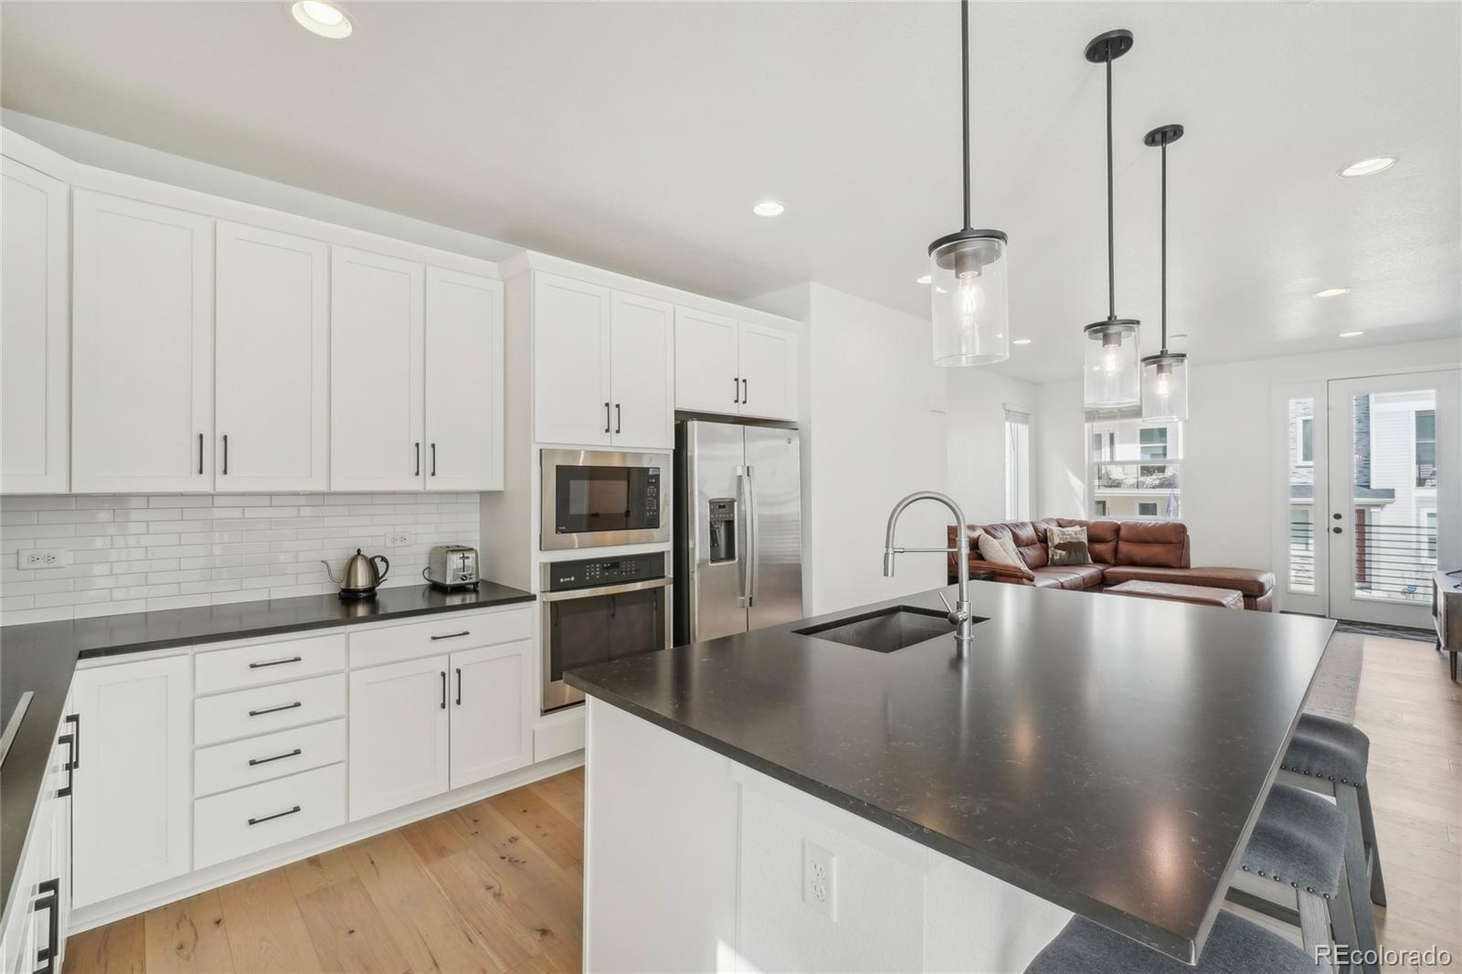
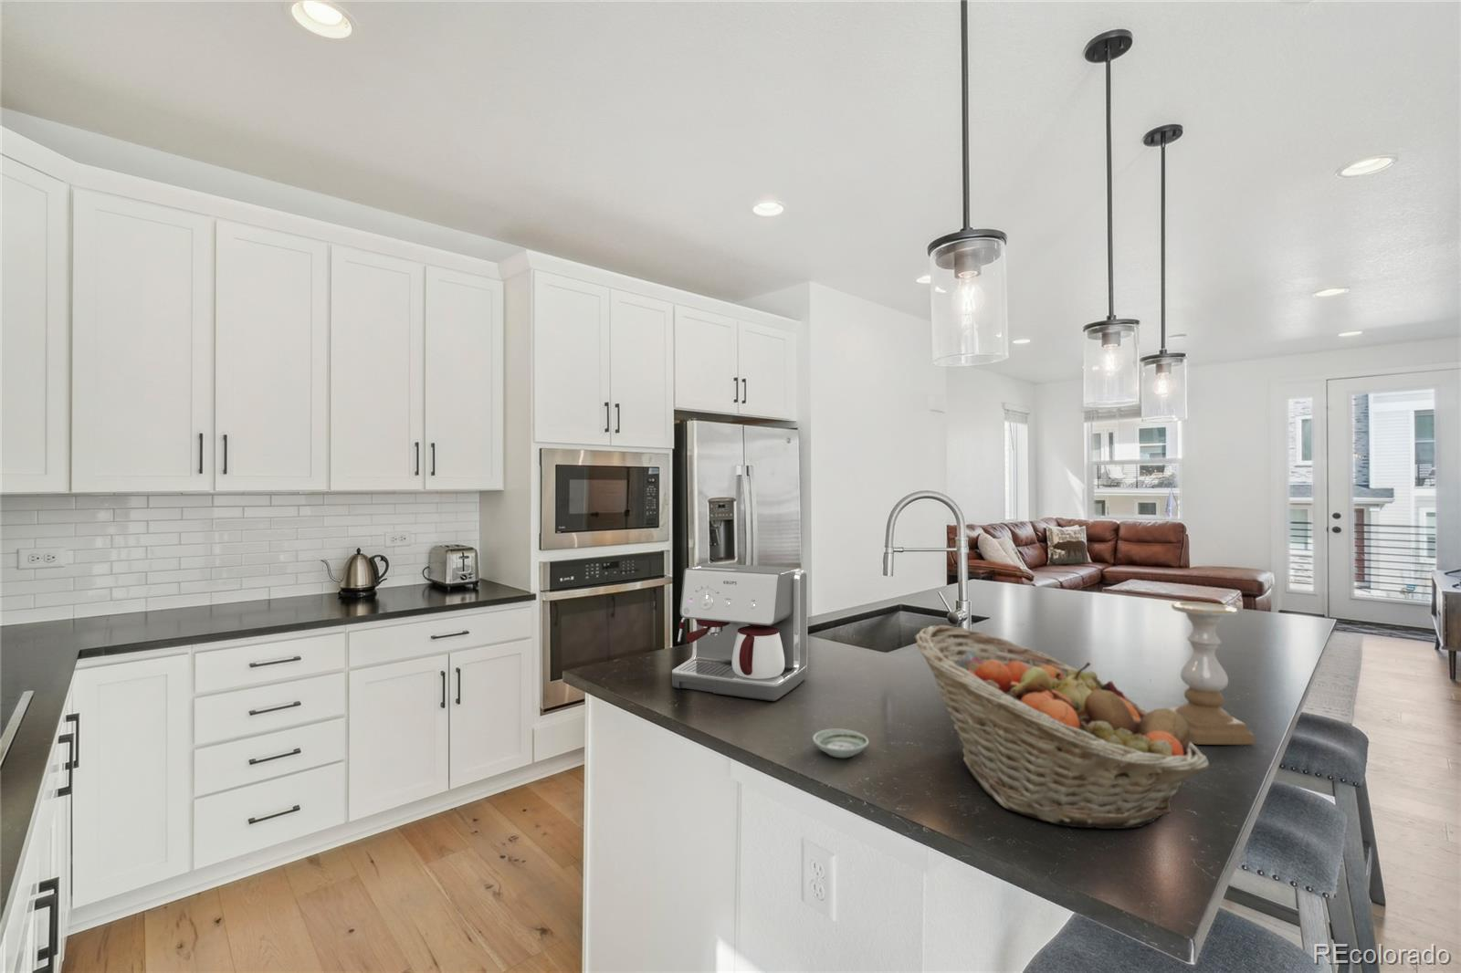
+ saucer (840, 745)
+ candle holder (1204, 669)
+ coffee maker (740, 626)
+ fruit basket (1044, 709)
